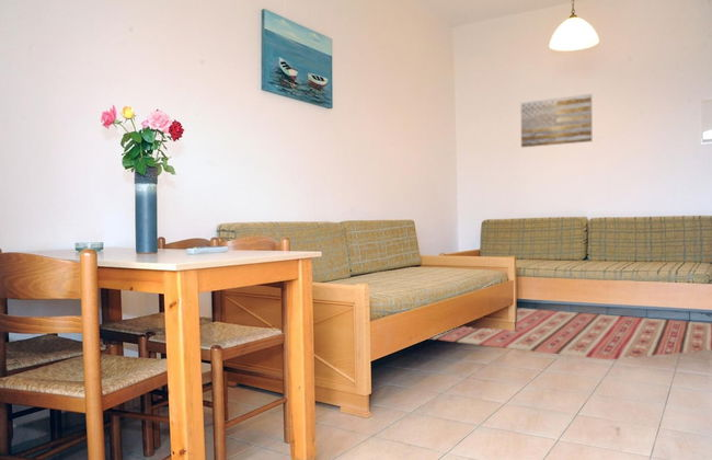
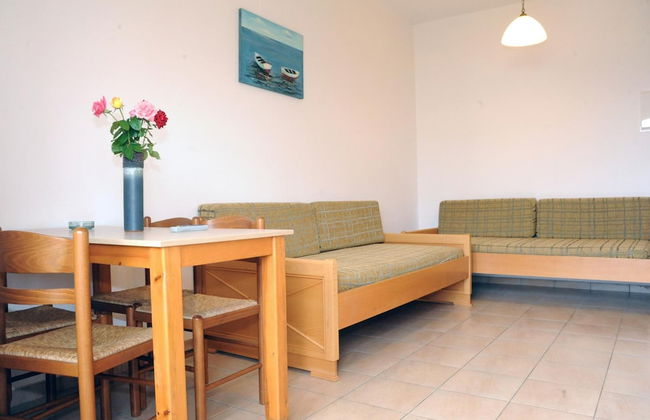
- rug (571, 330)
- wall art (555, 122)
